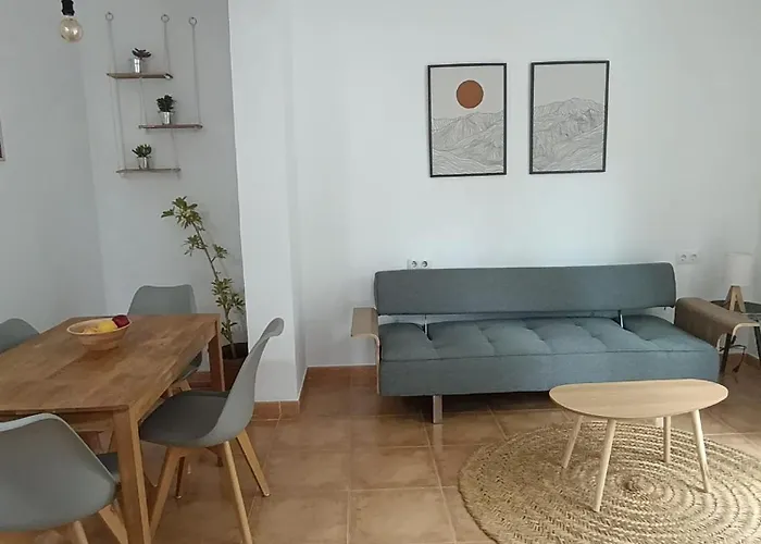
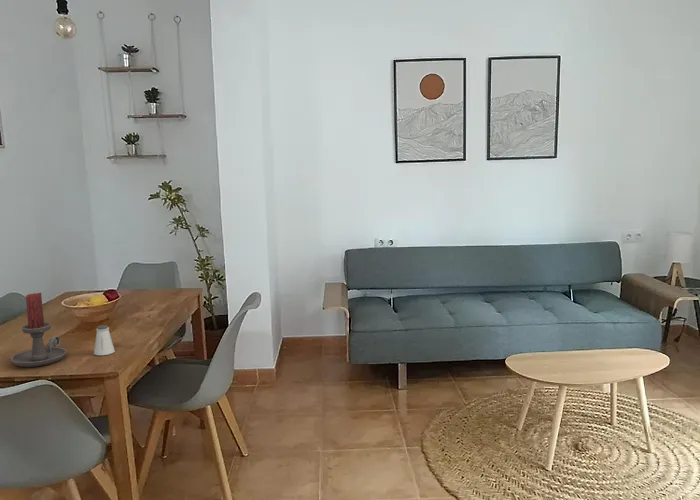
+ saltshaker (103, 339)
+ candle holder (40, 324)
